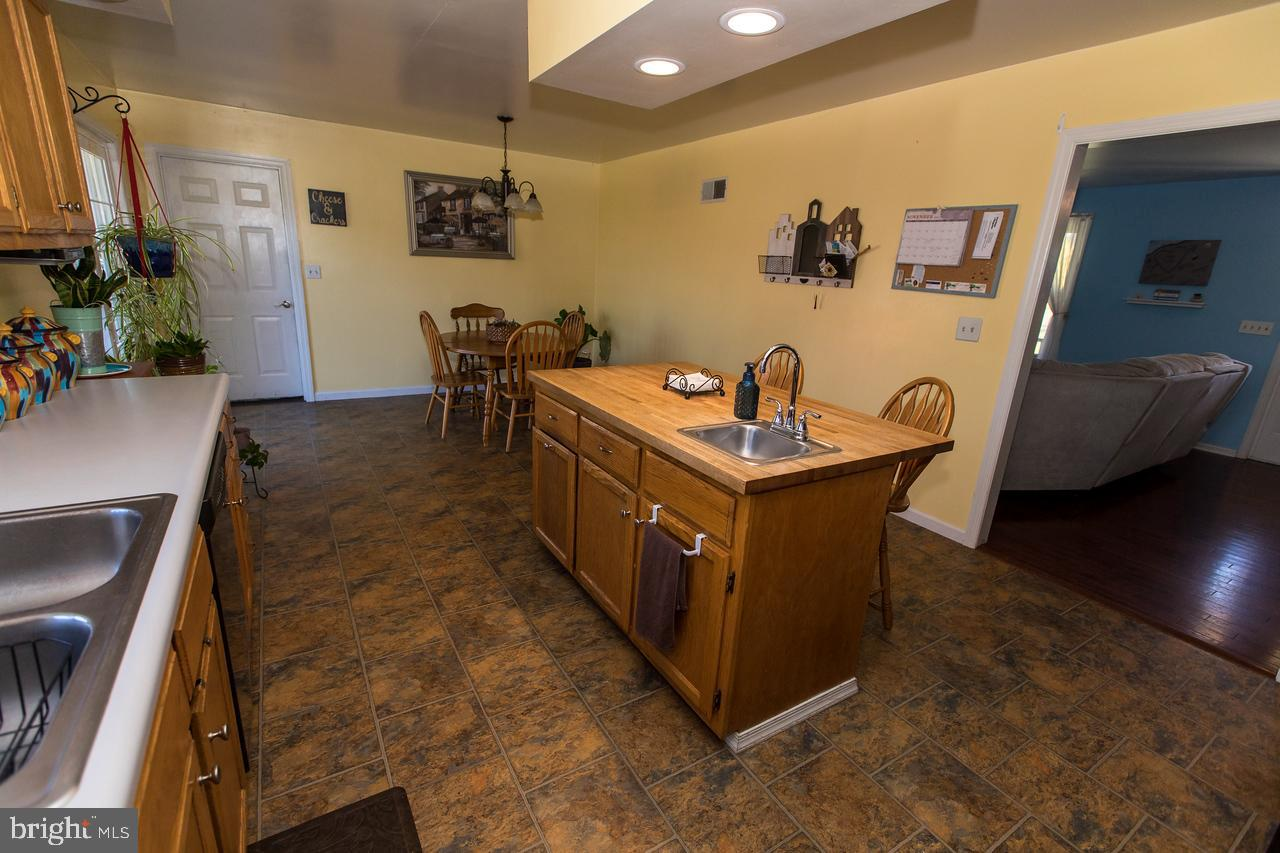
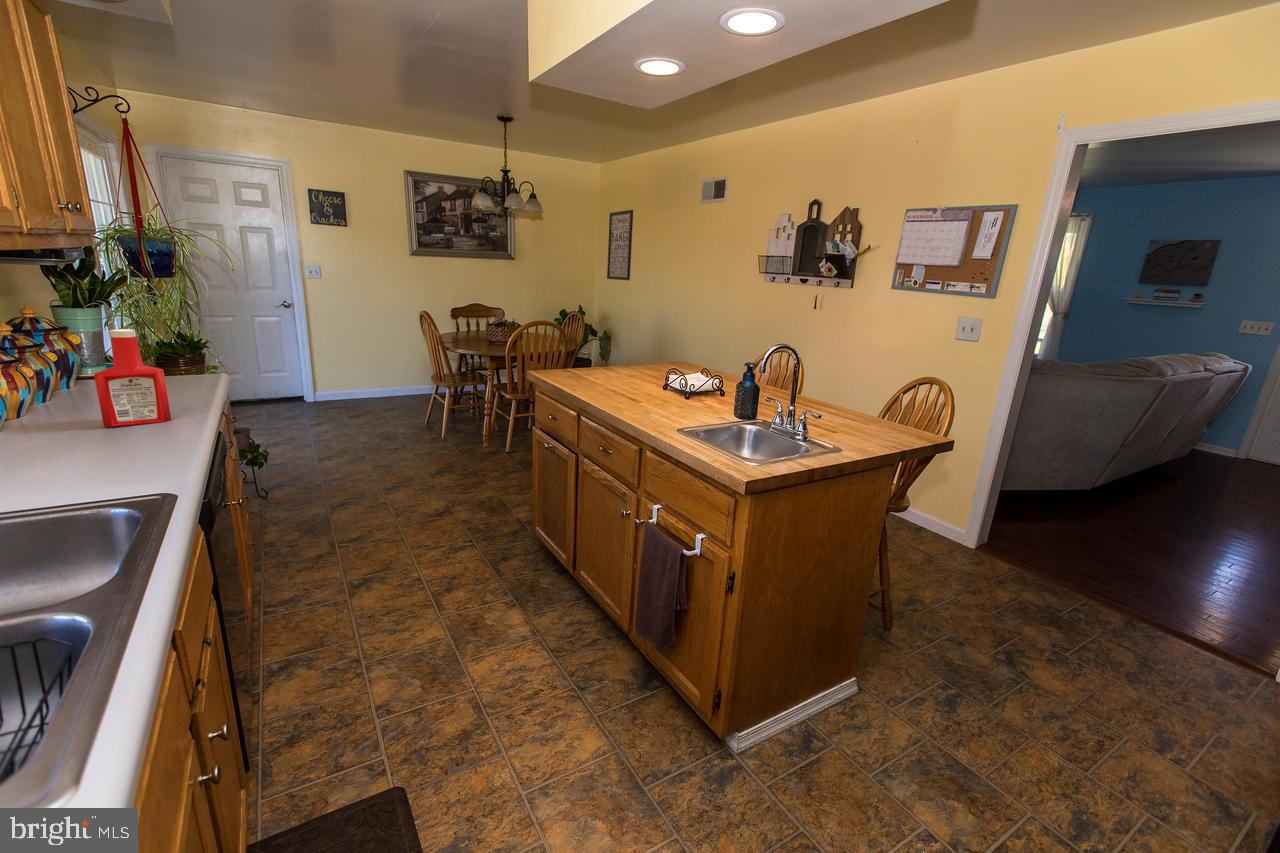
+ wall art (619, 246)
+ soap bottle (130, 376)
